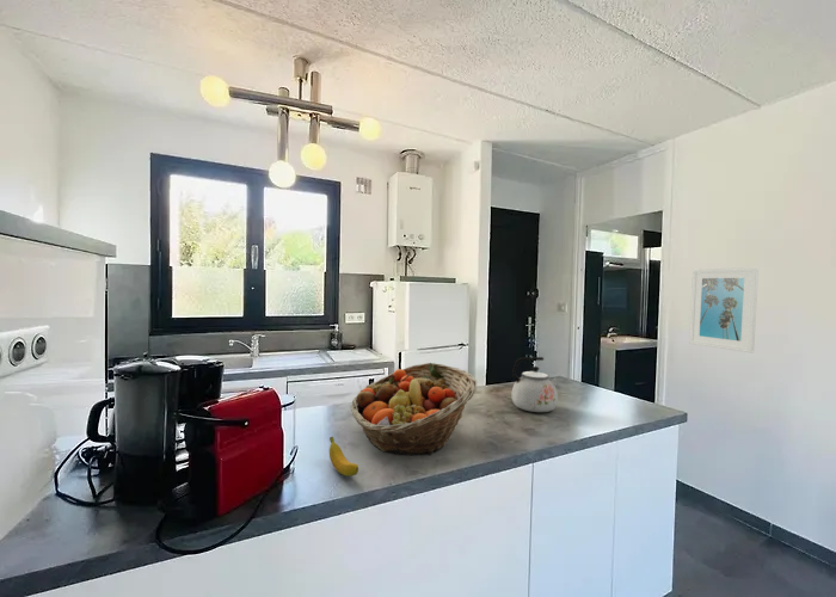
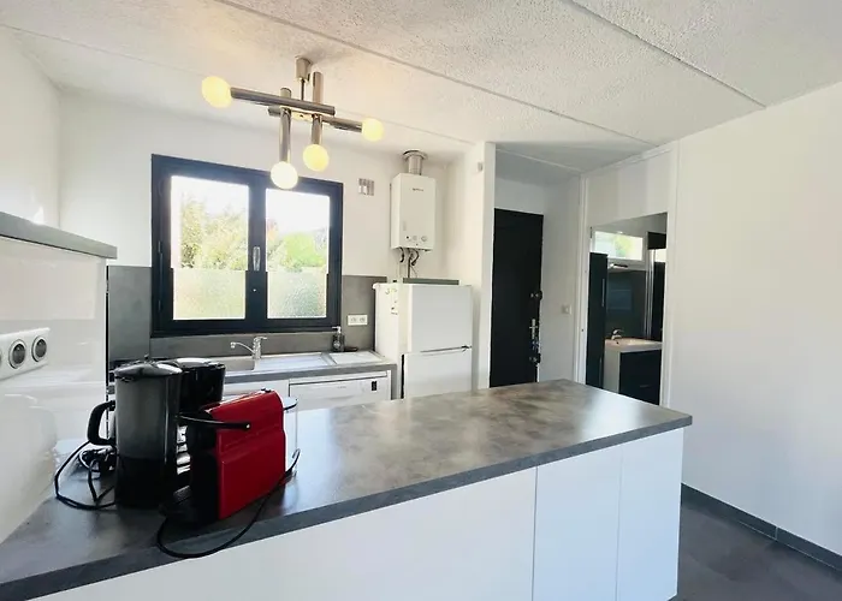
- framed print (720, 308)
- fruit basket (412, 402)
- kettle (535, 382)
- banana (340, 458)
